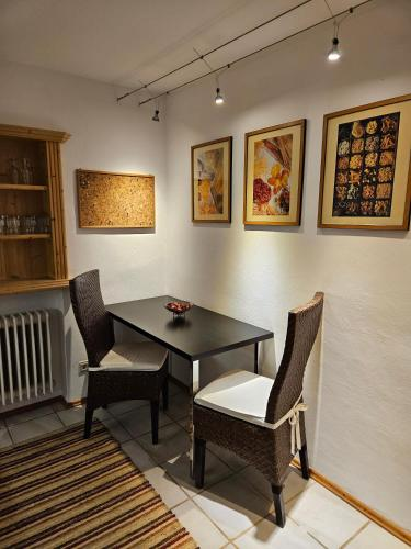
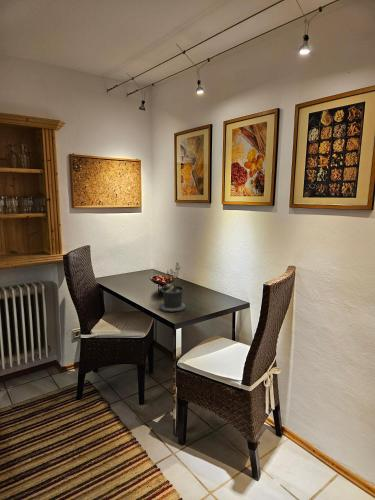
+ potted plant (172, 285)
